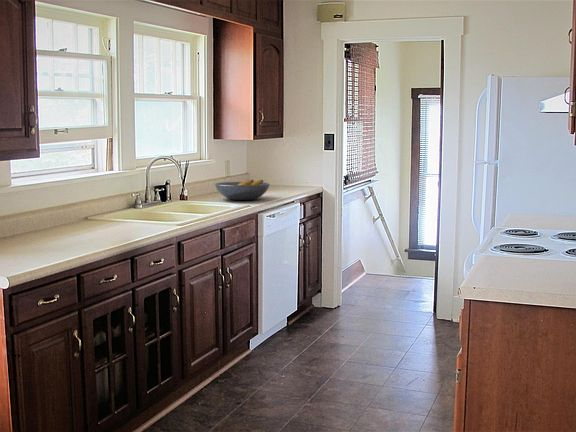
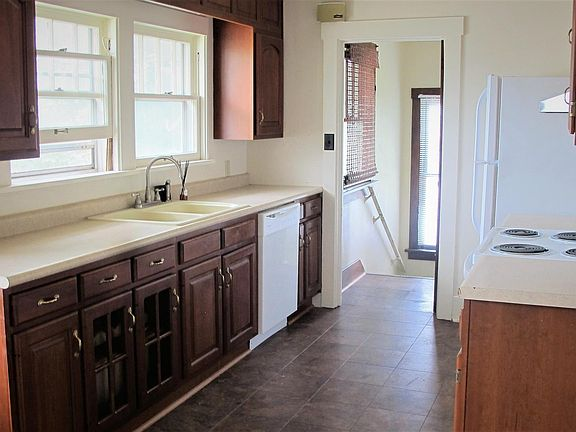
- fruit bowl (242, 189)
